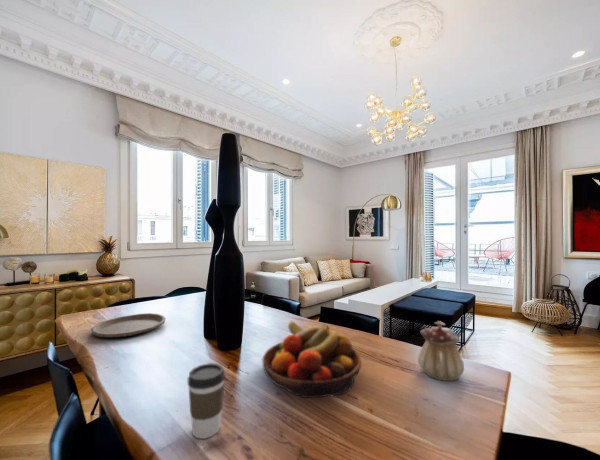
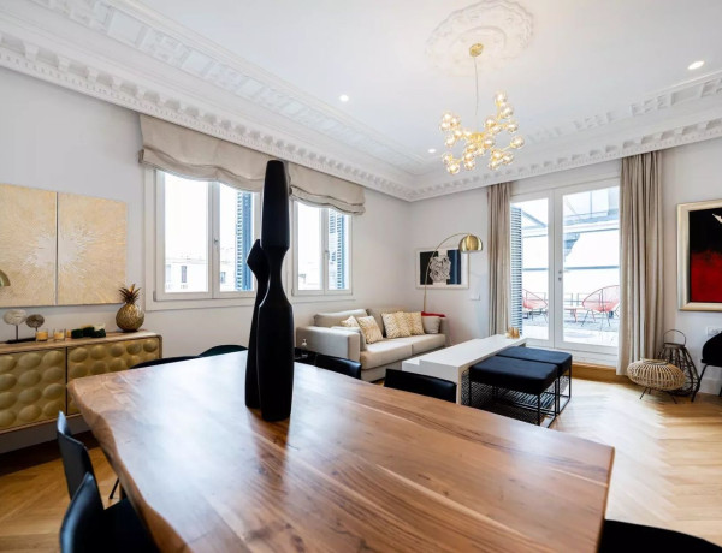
- coffee cup (206, 399)
- fruit bowl (310, 352)
- teapot (440, 347)
- plate (130, 325)
